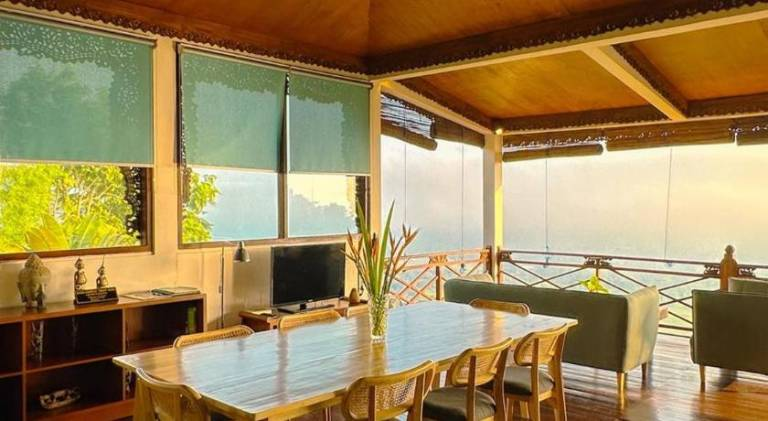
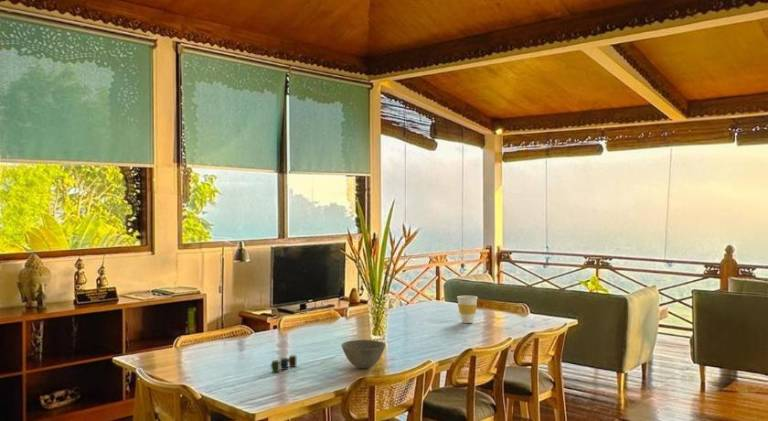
+ bowl (363, 355)
+ cup (283, 360)
+ cup (467, 309)
